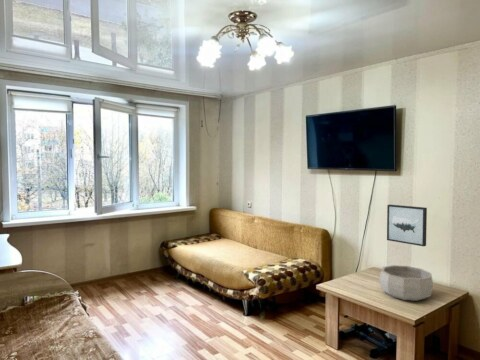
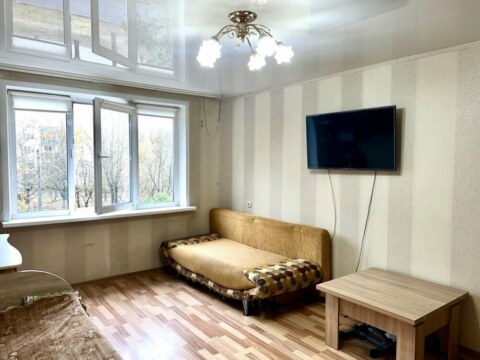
- decorative bowl (405, 283)
- wall art (406, 224)
